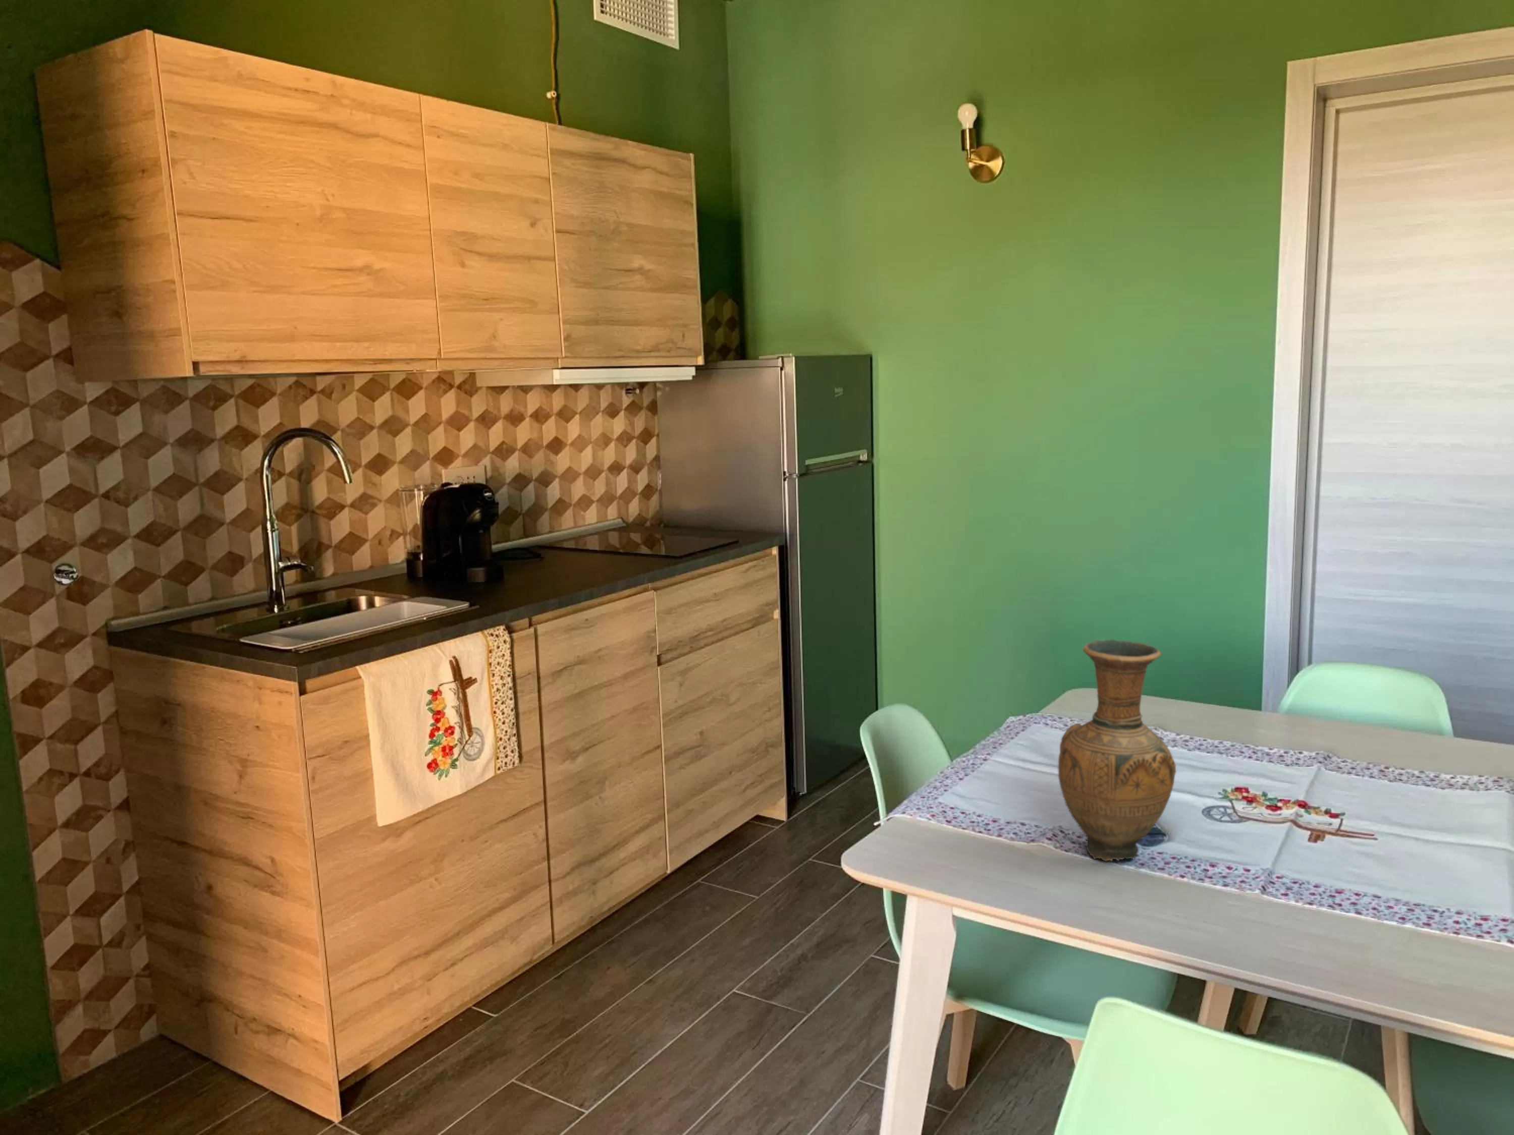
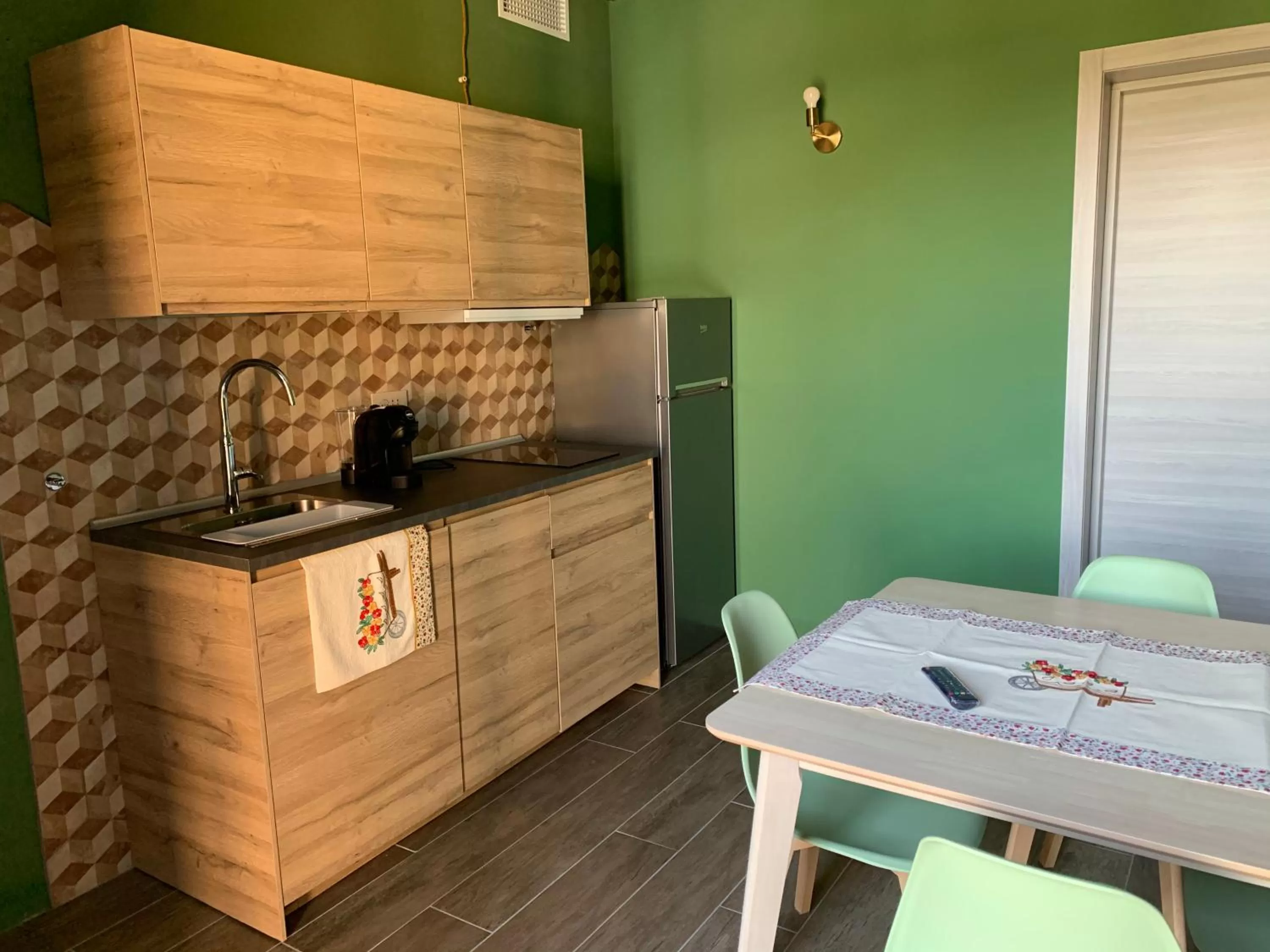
- vase (1116, 752)
